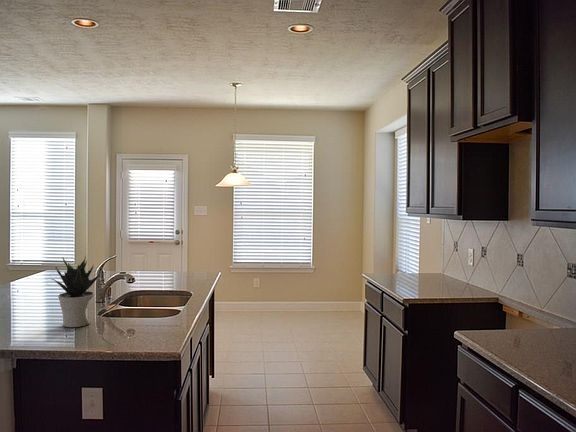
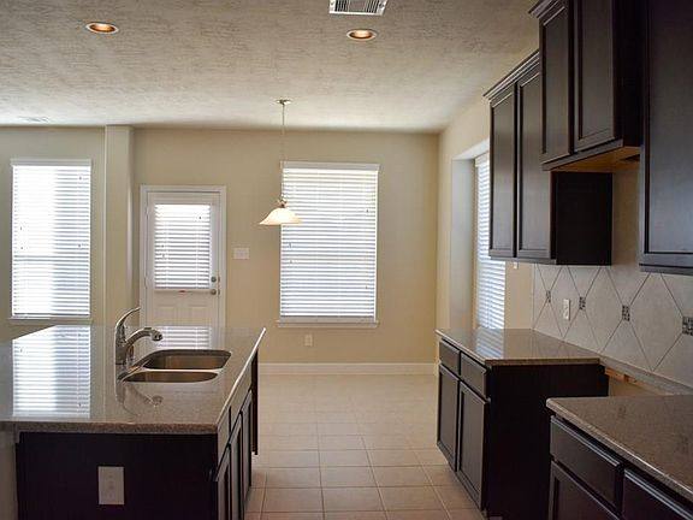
- potted plant (78, 290)
